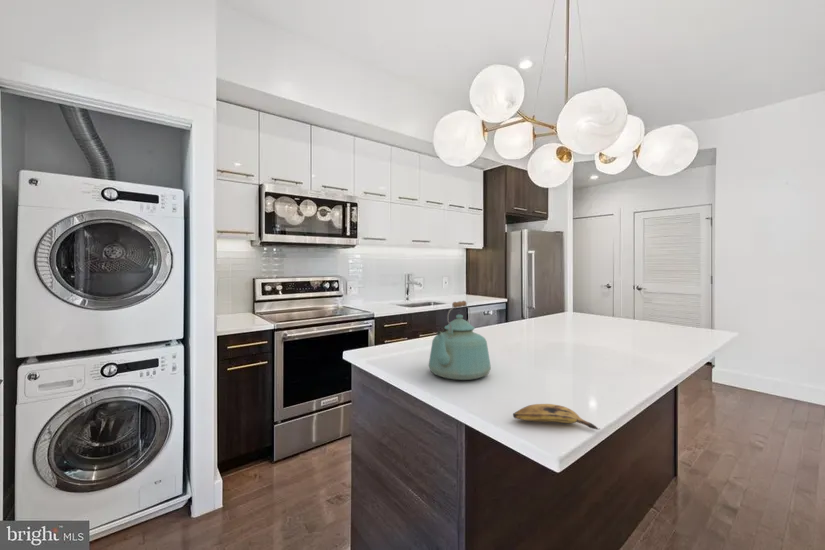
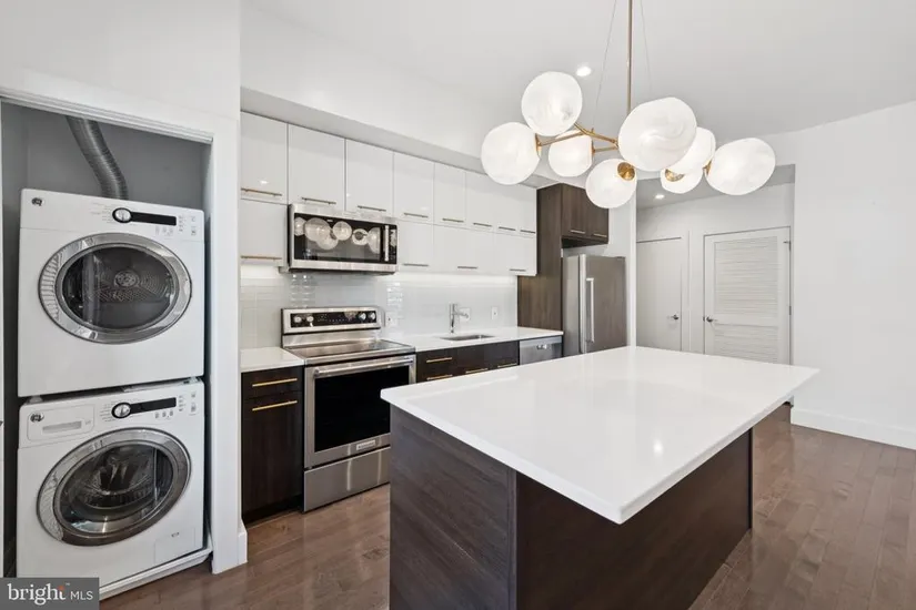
- kettle (456, 338)
- banana (553, 414)
